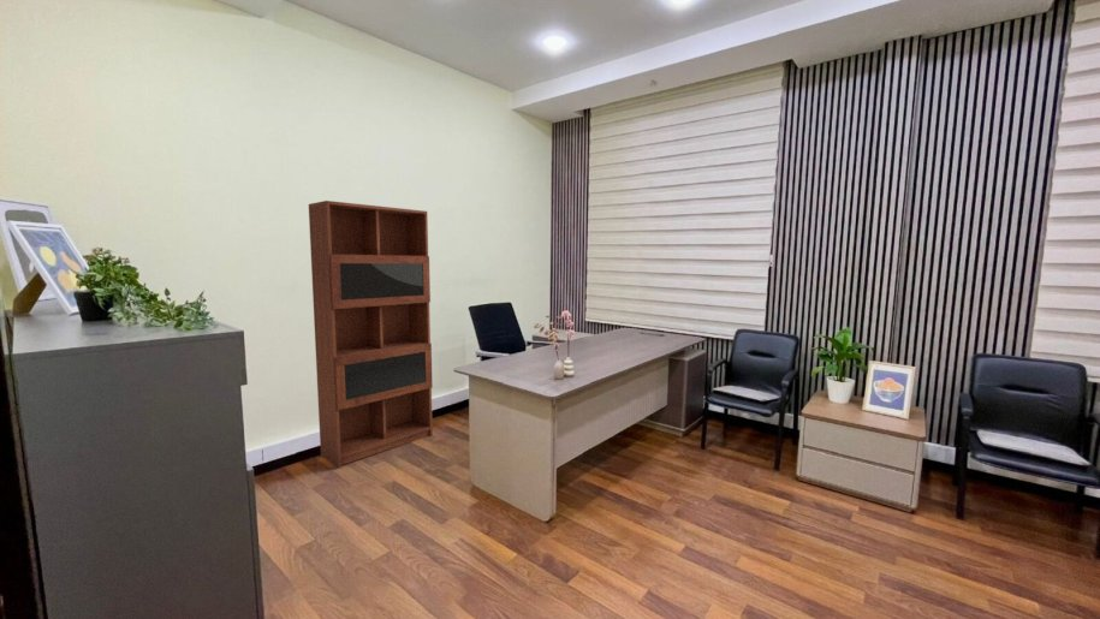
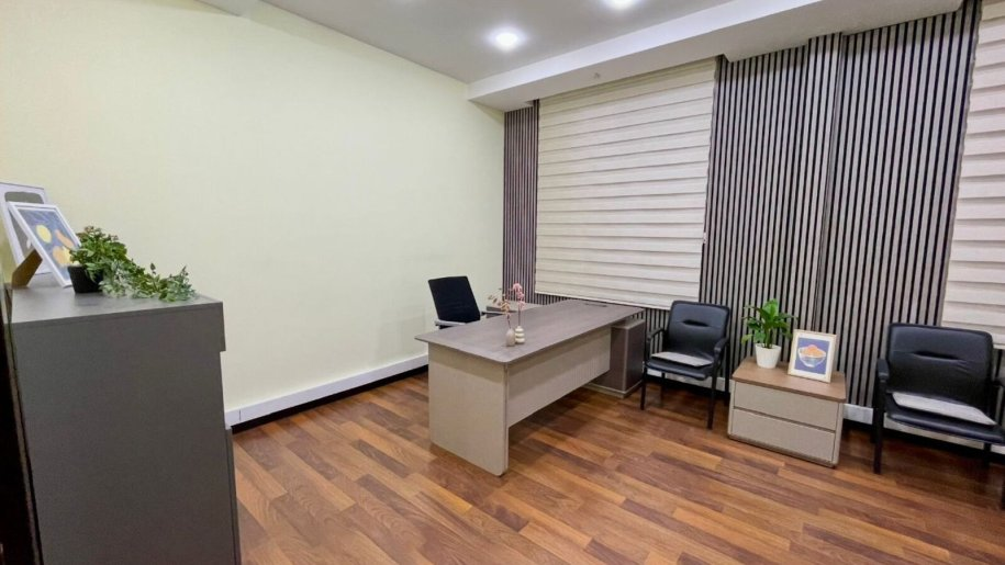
- bookcase (376, 329)
